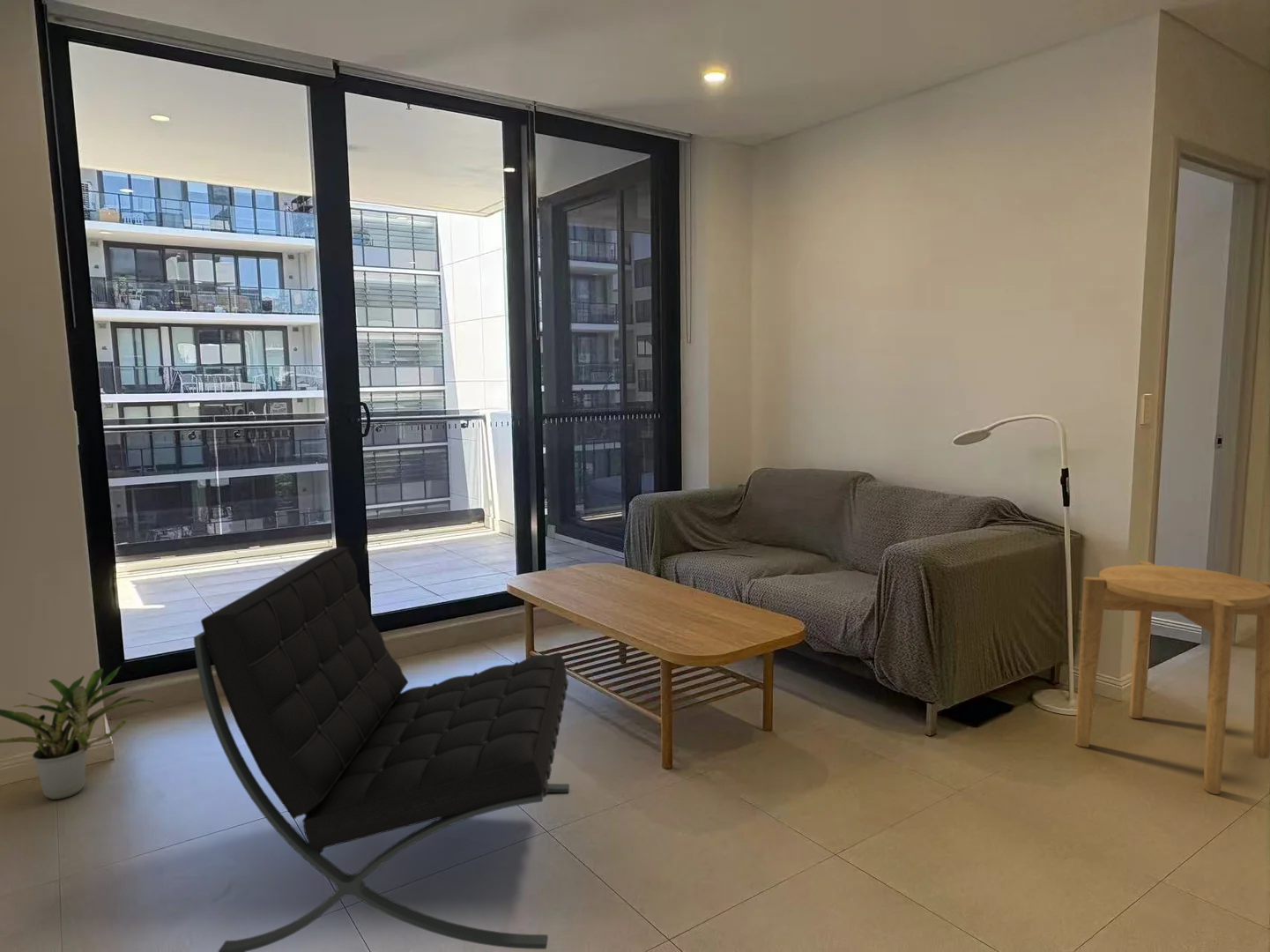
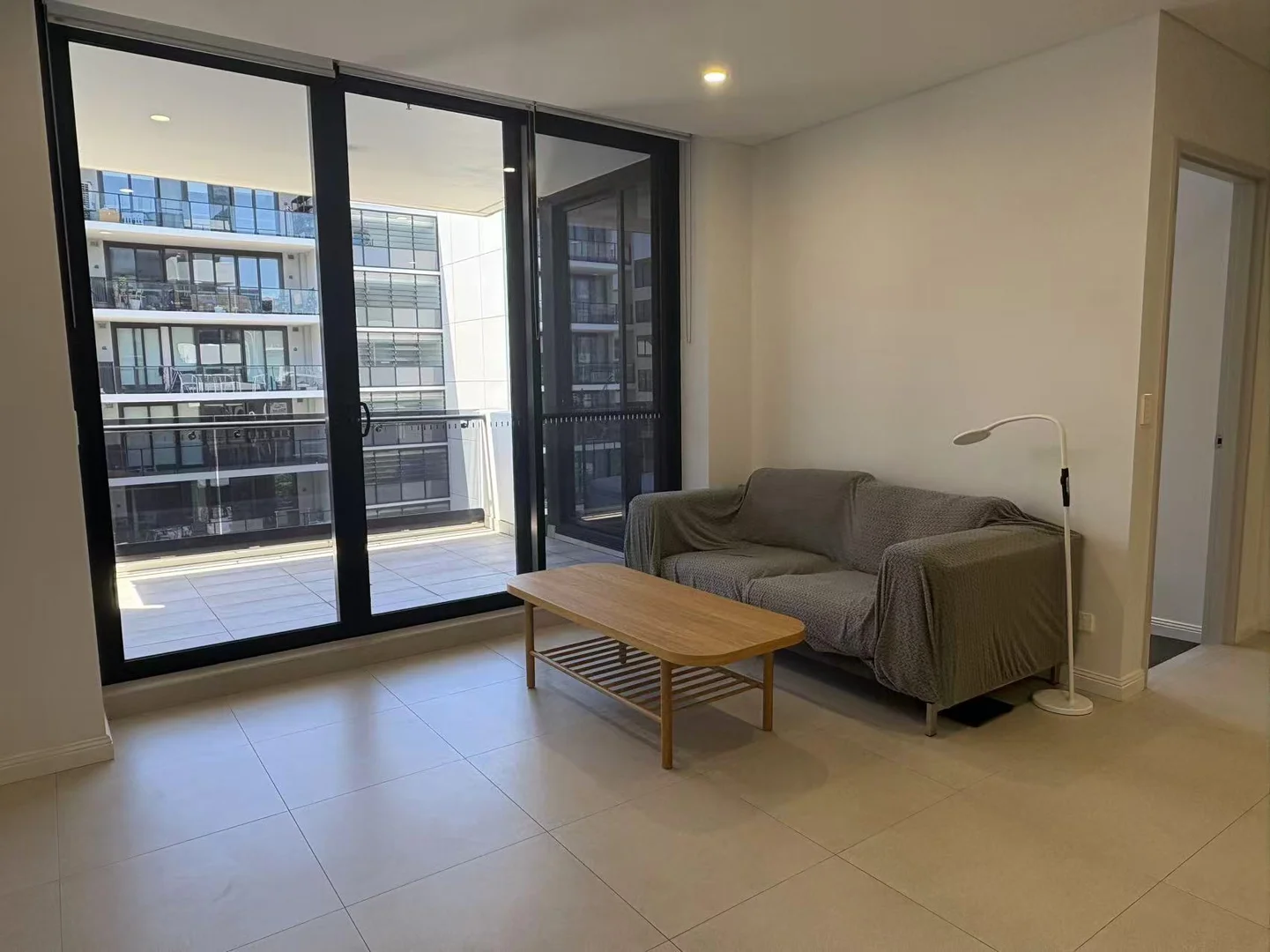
- lounge chair (417, 718)
- potted plant (71, 734)
- side table (1147, 665)
